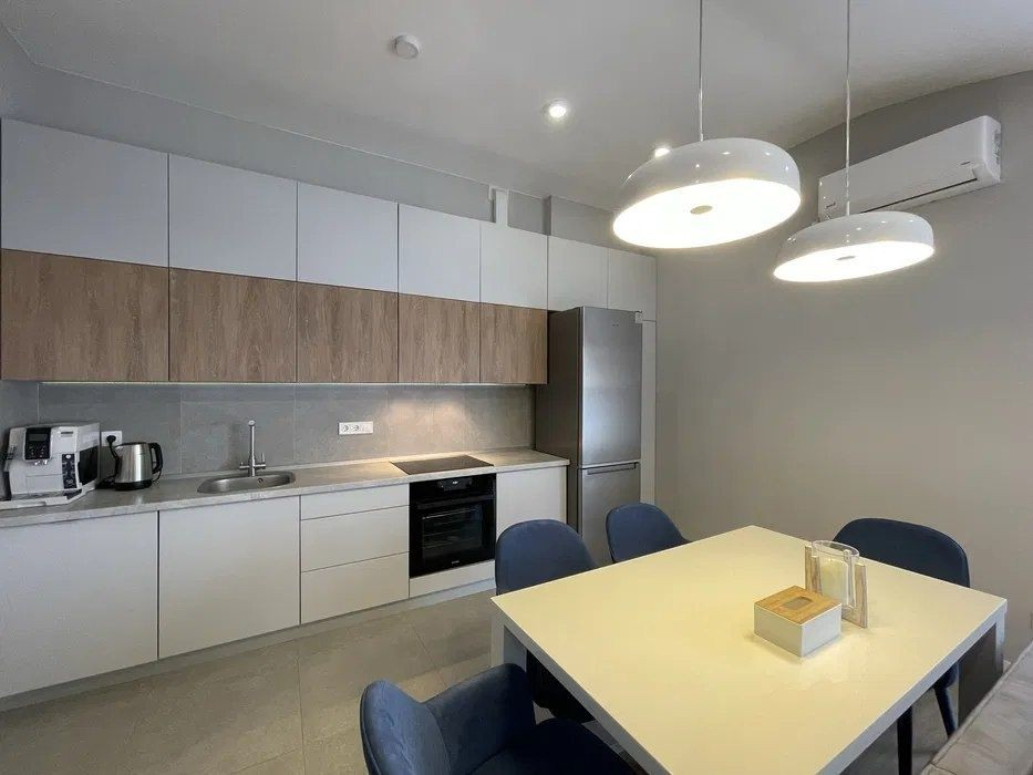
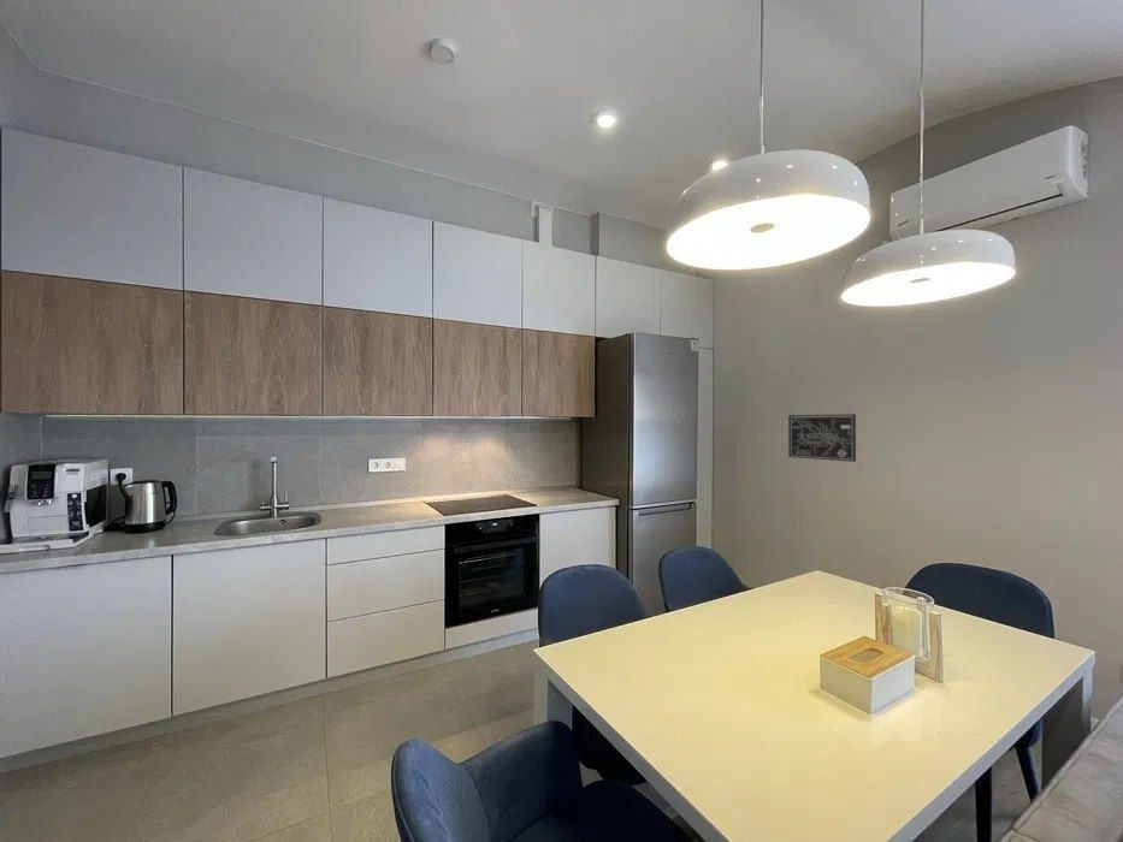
+ wall art (820, 437)
